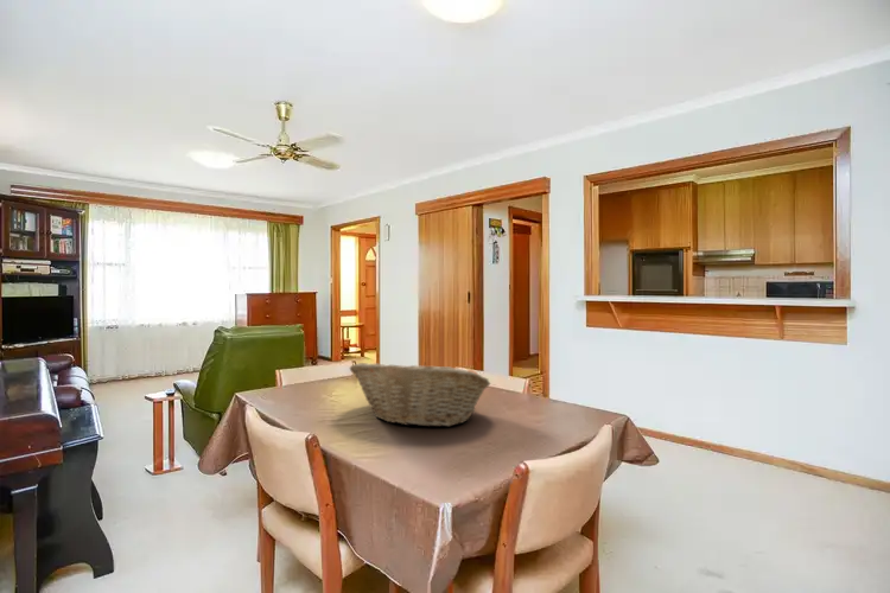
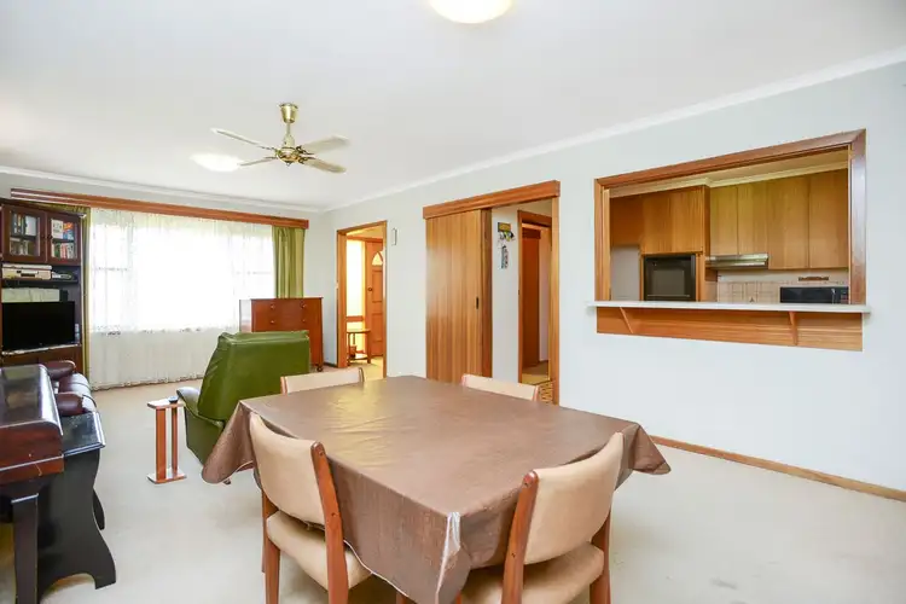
- fruit basket (419, 387)
